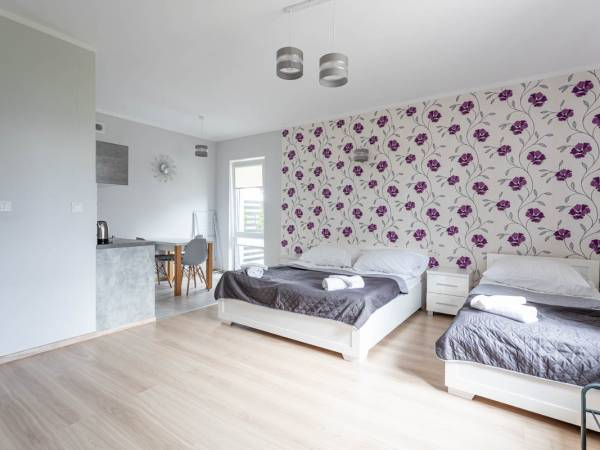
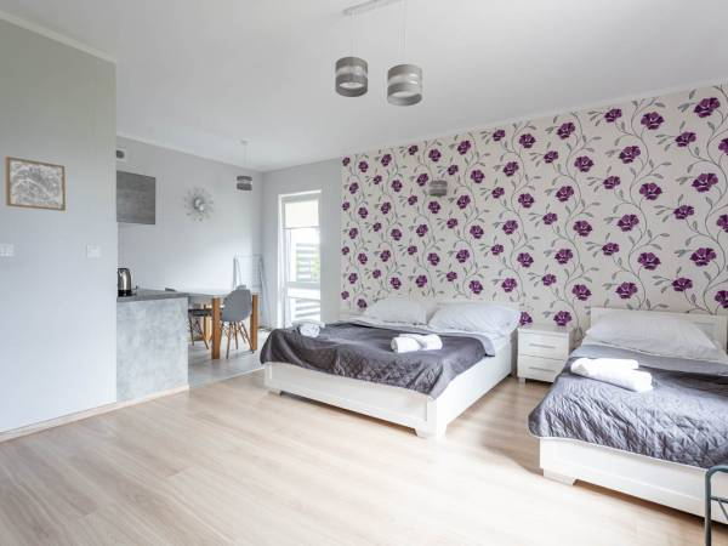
+ wall art (36, 184)
